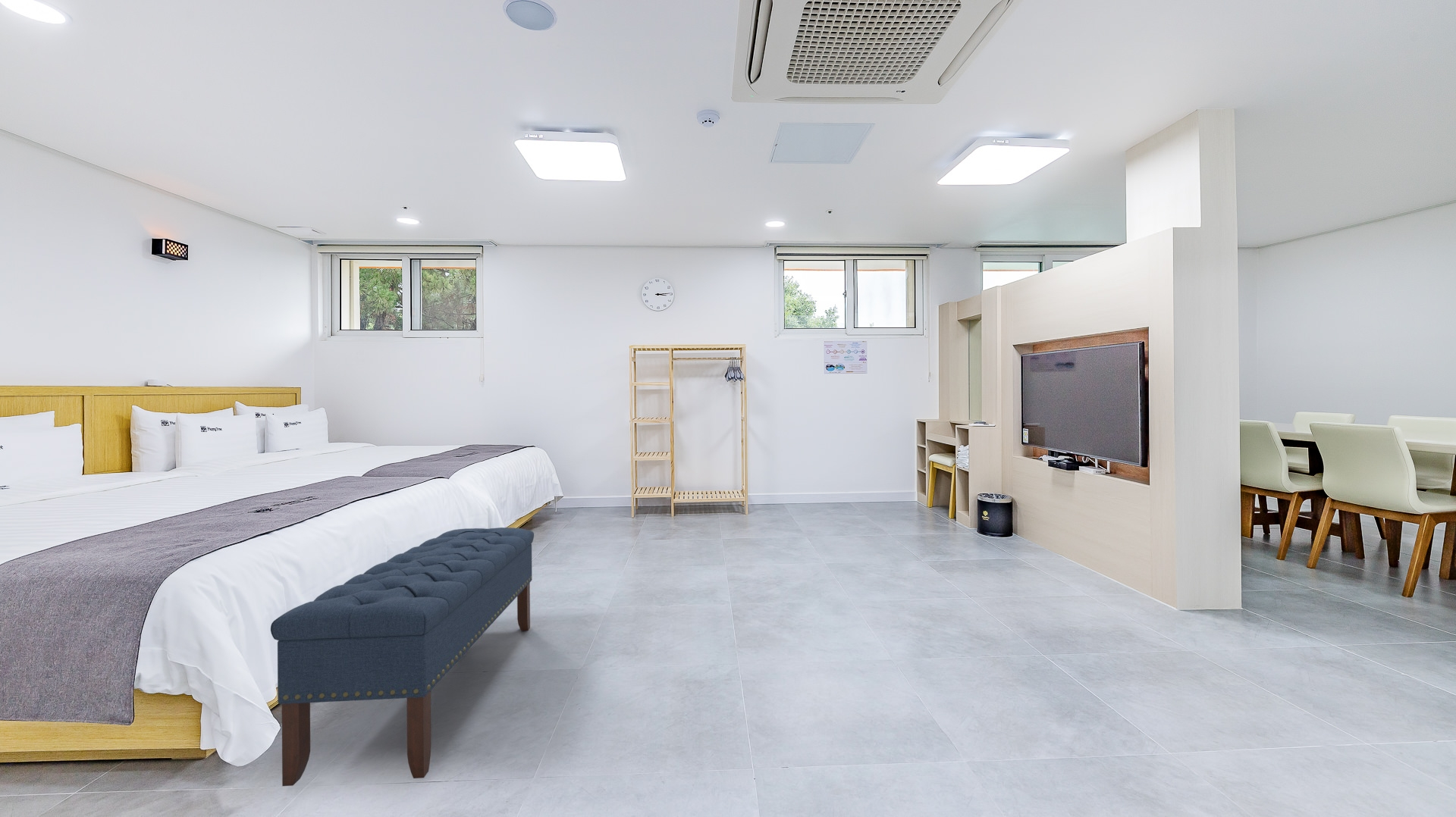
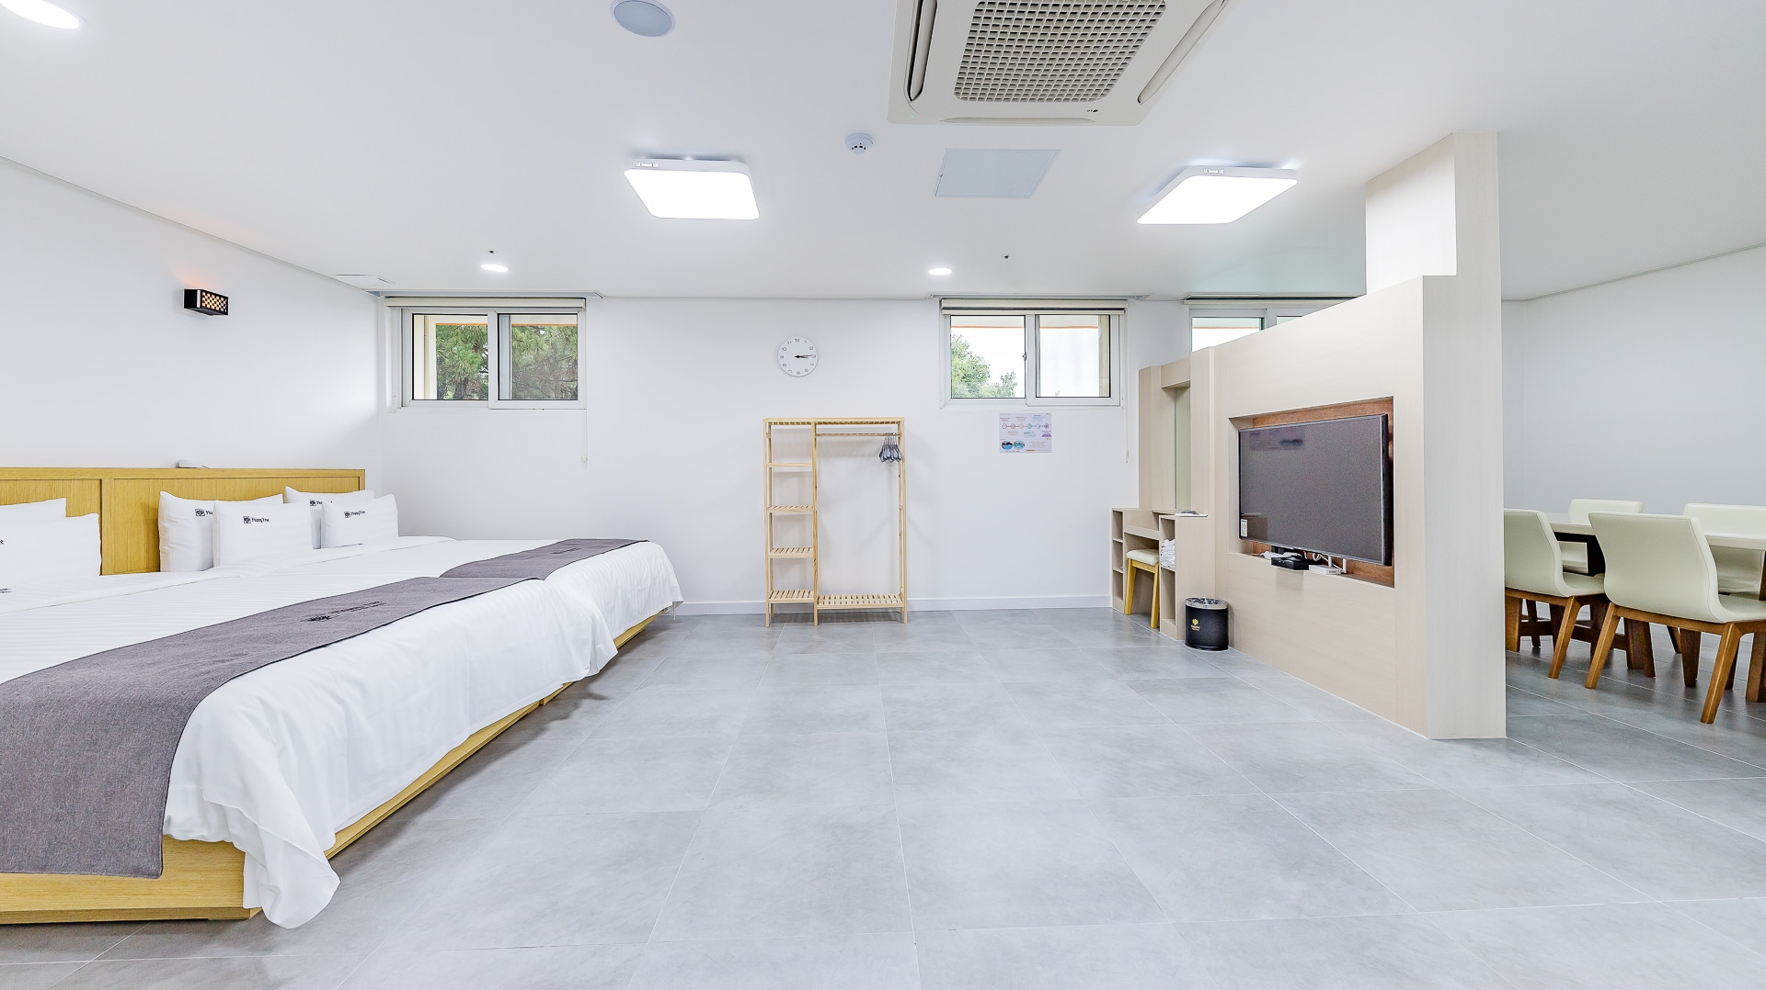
- bench (438, 621)
